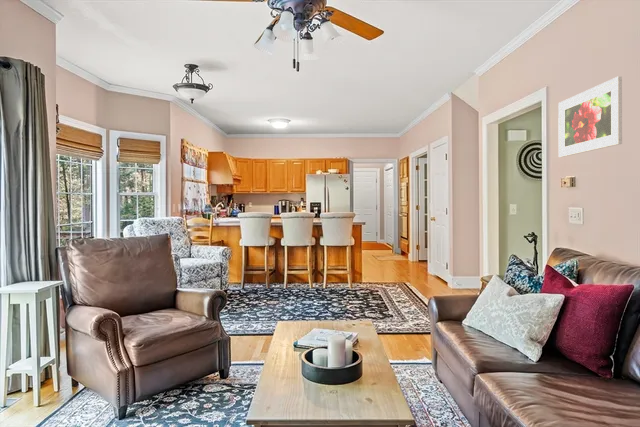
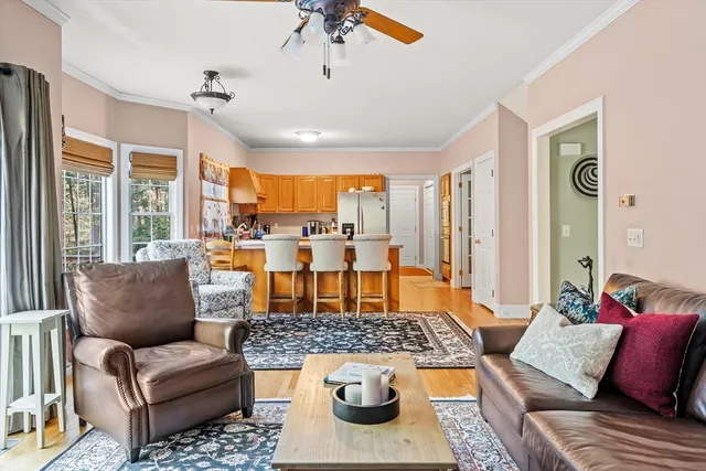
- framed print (586, 121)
